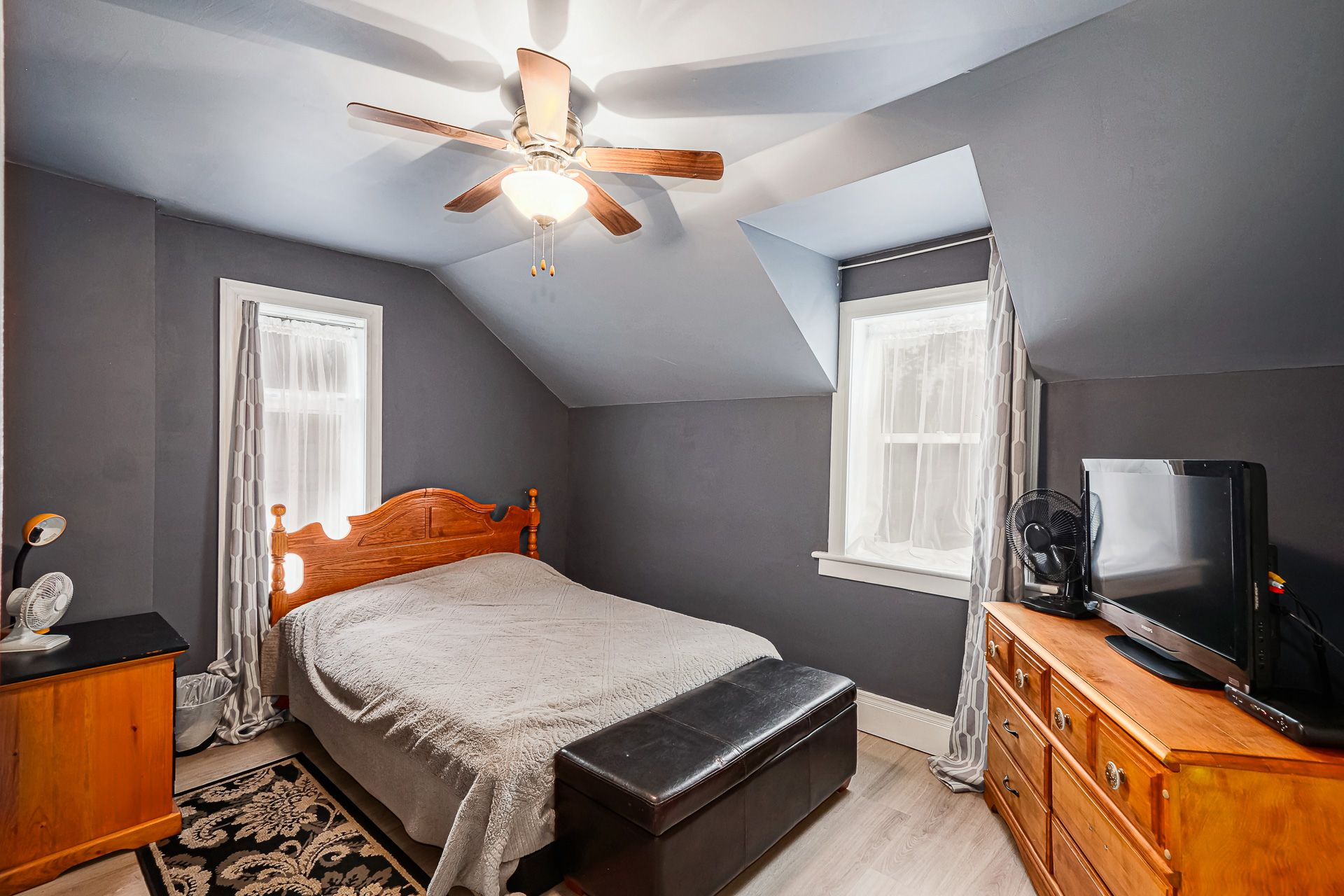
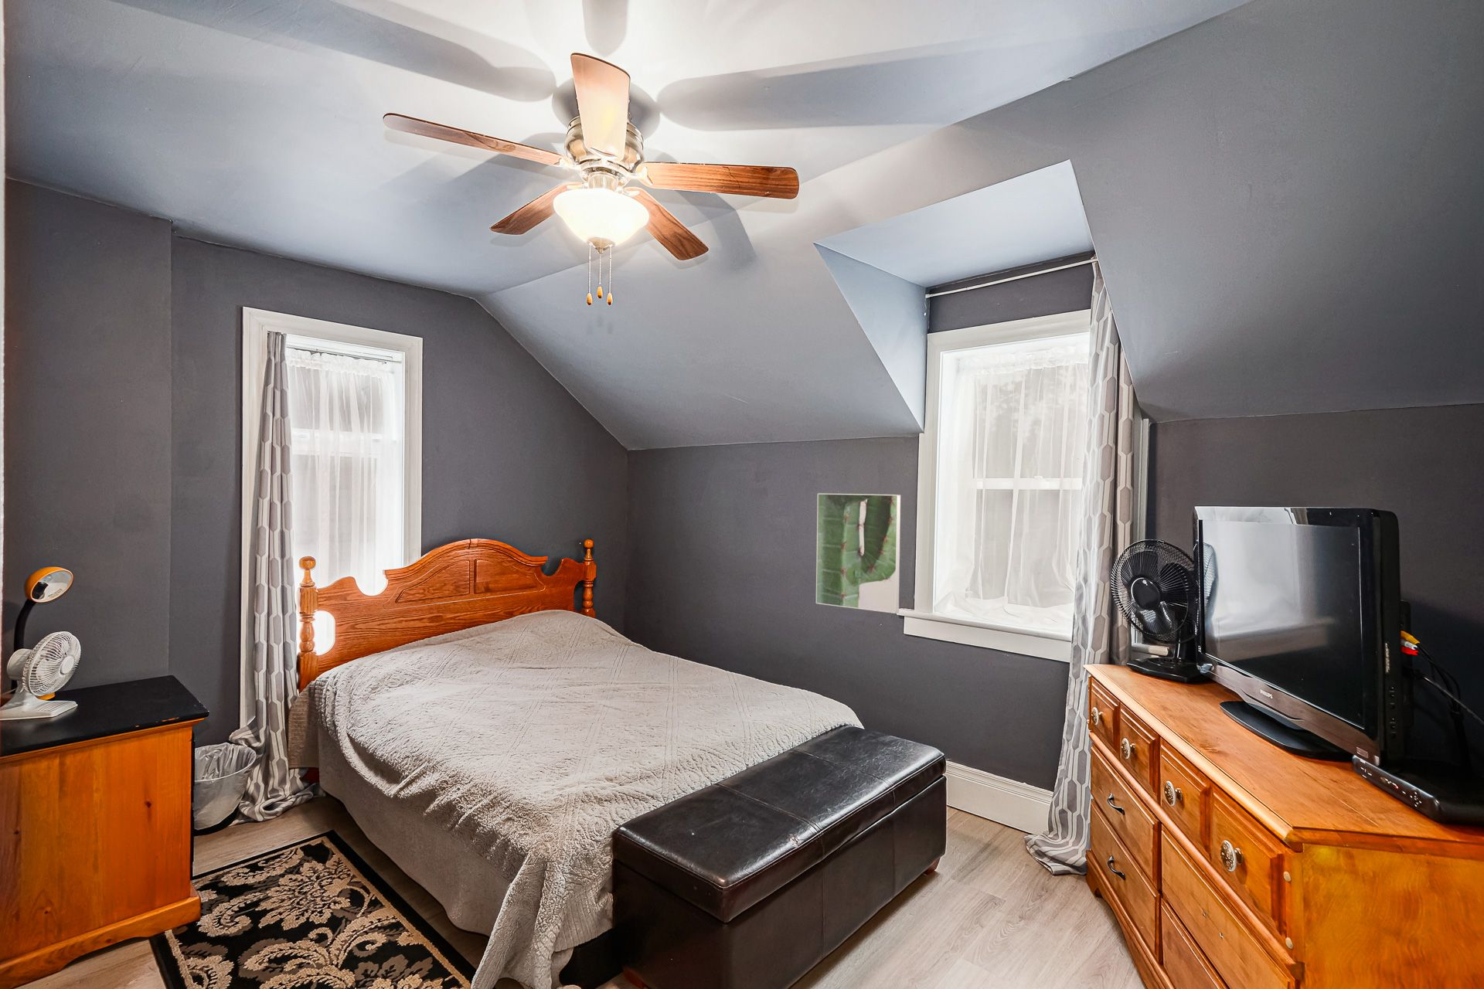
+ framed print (857, 551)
